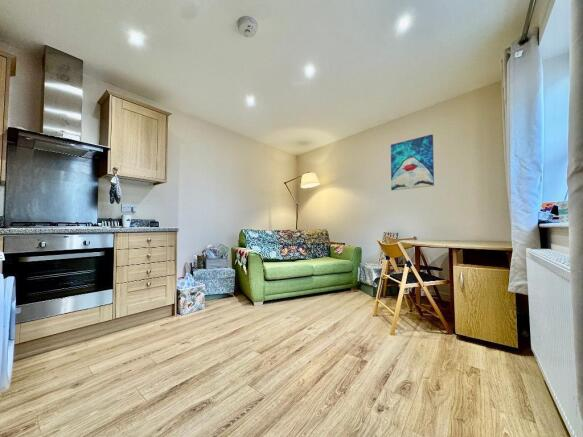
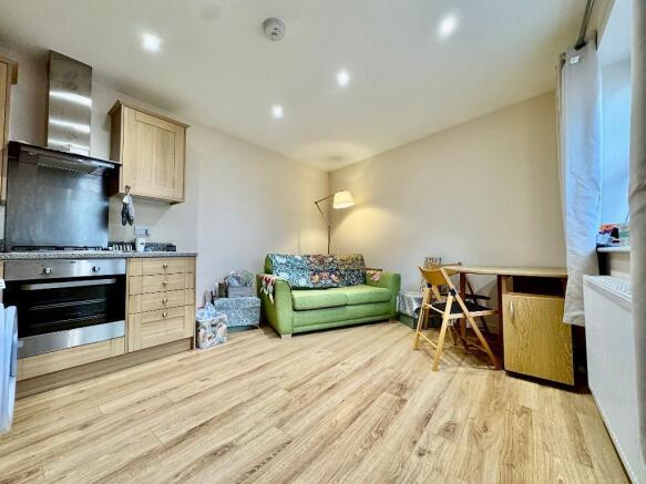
- wall art (411, 164)
